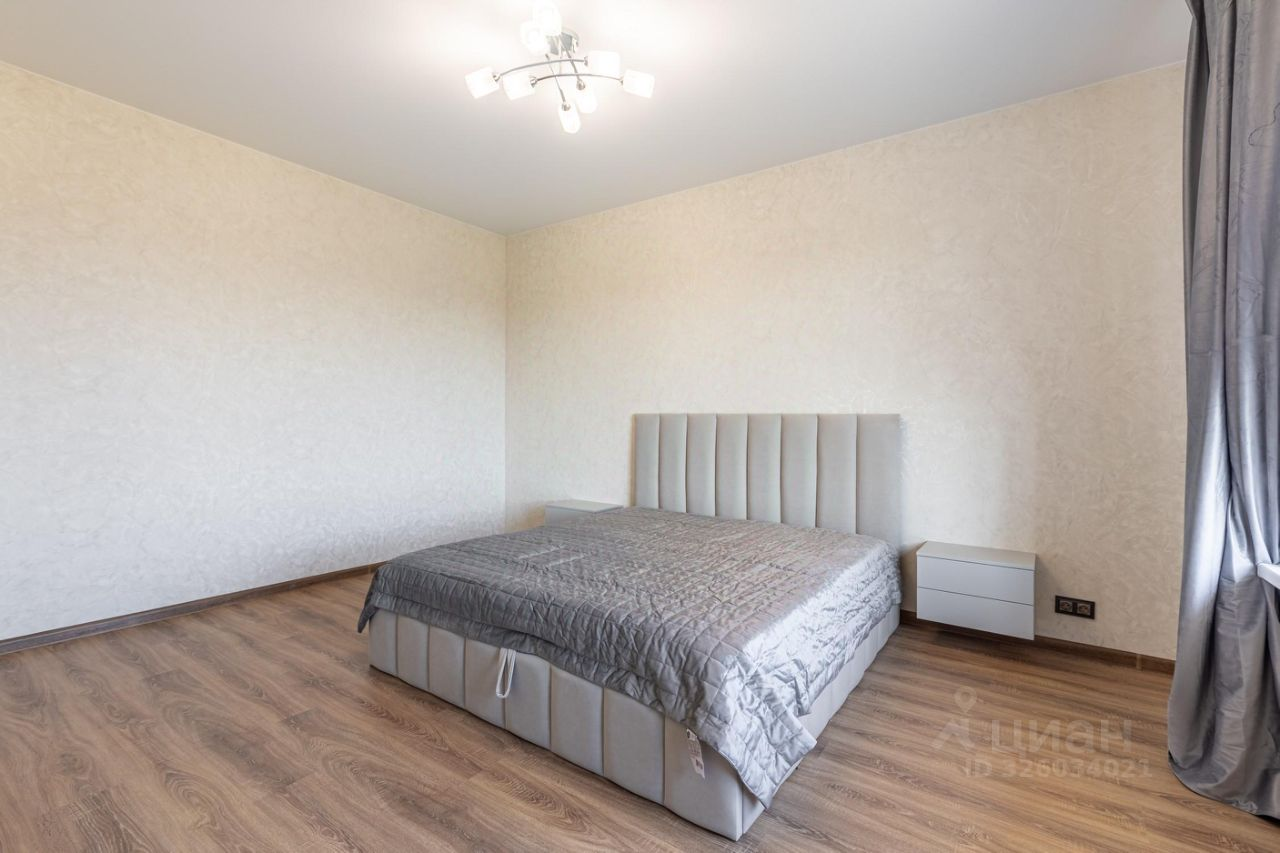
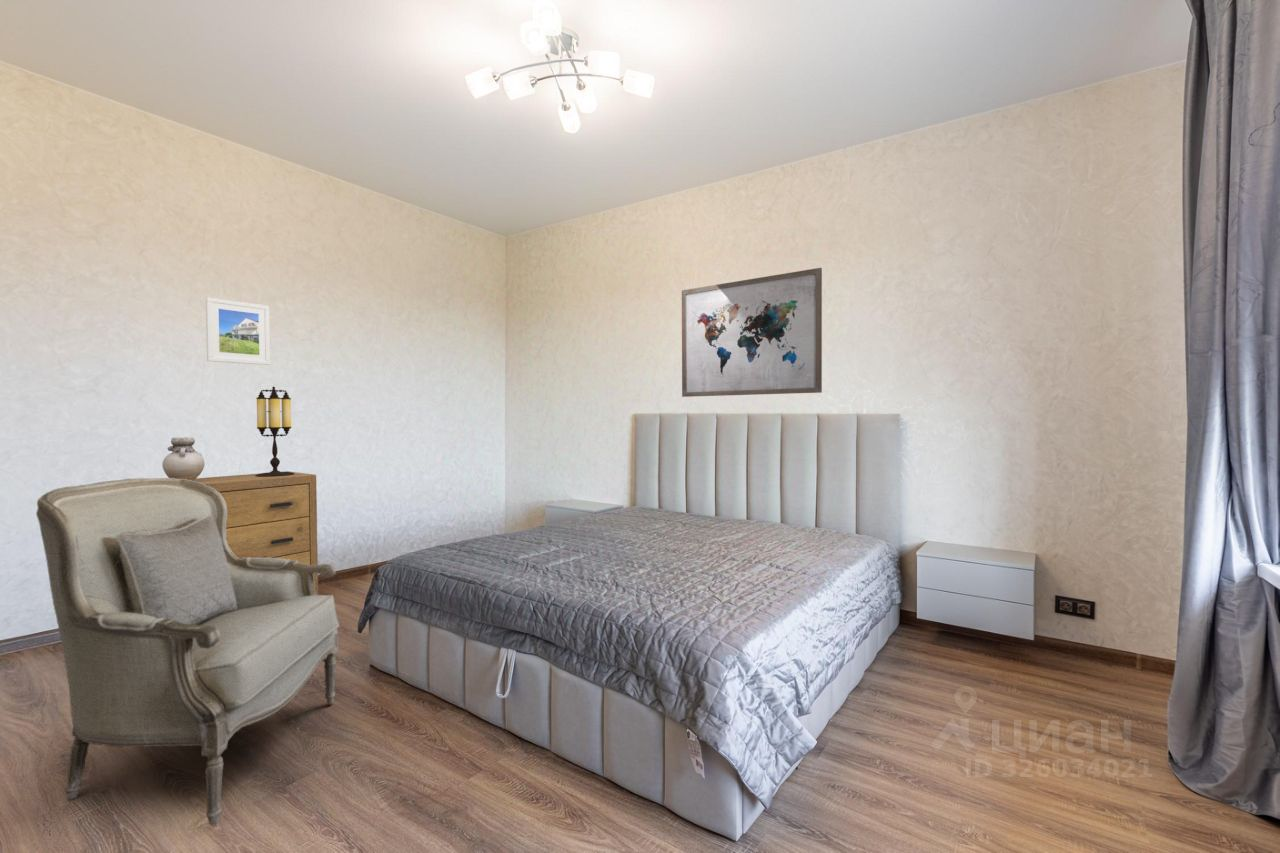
+ armchair (195, 619)
+ wall art (746, 337)
+ table lamp (274, 430)
+ vase (183, 459)
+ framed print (239, 332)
+ dresser (229, 547)
